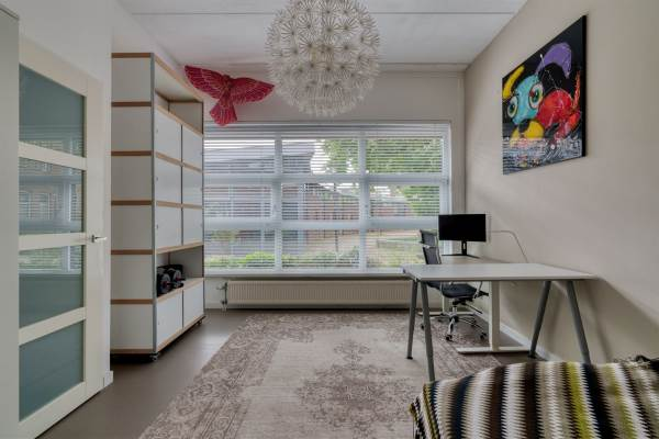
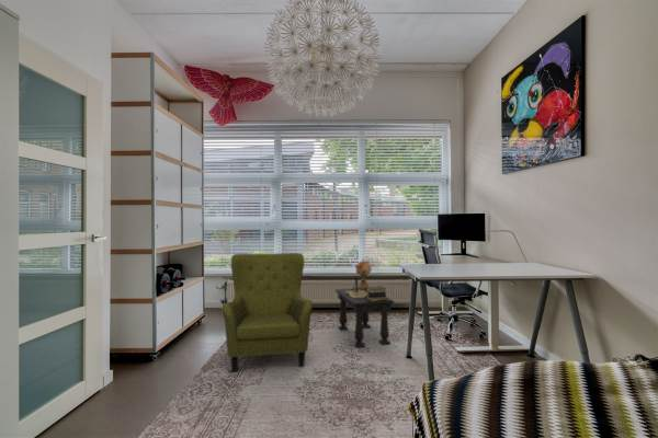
+ armchair (268, 304)
+ side table (362, 298)
